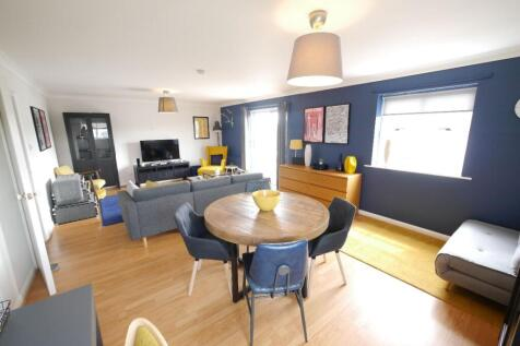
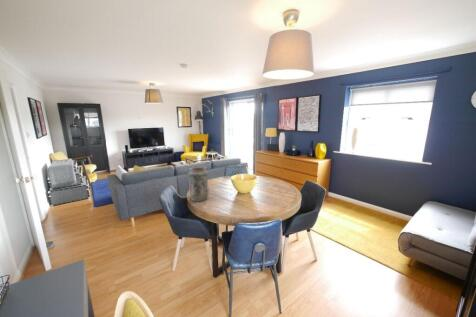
+ decorative vase (198, 183)
